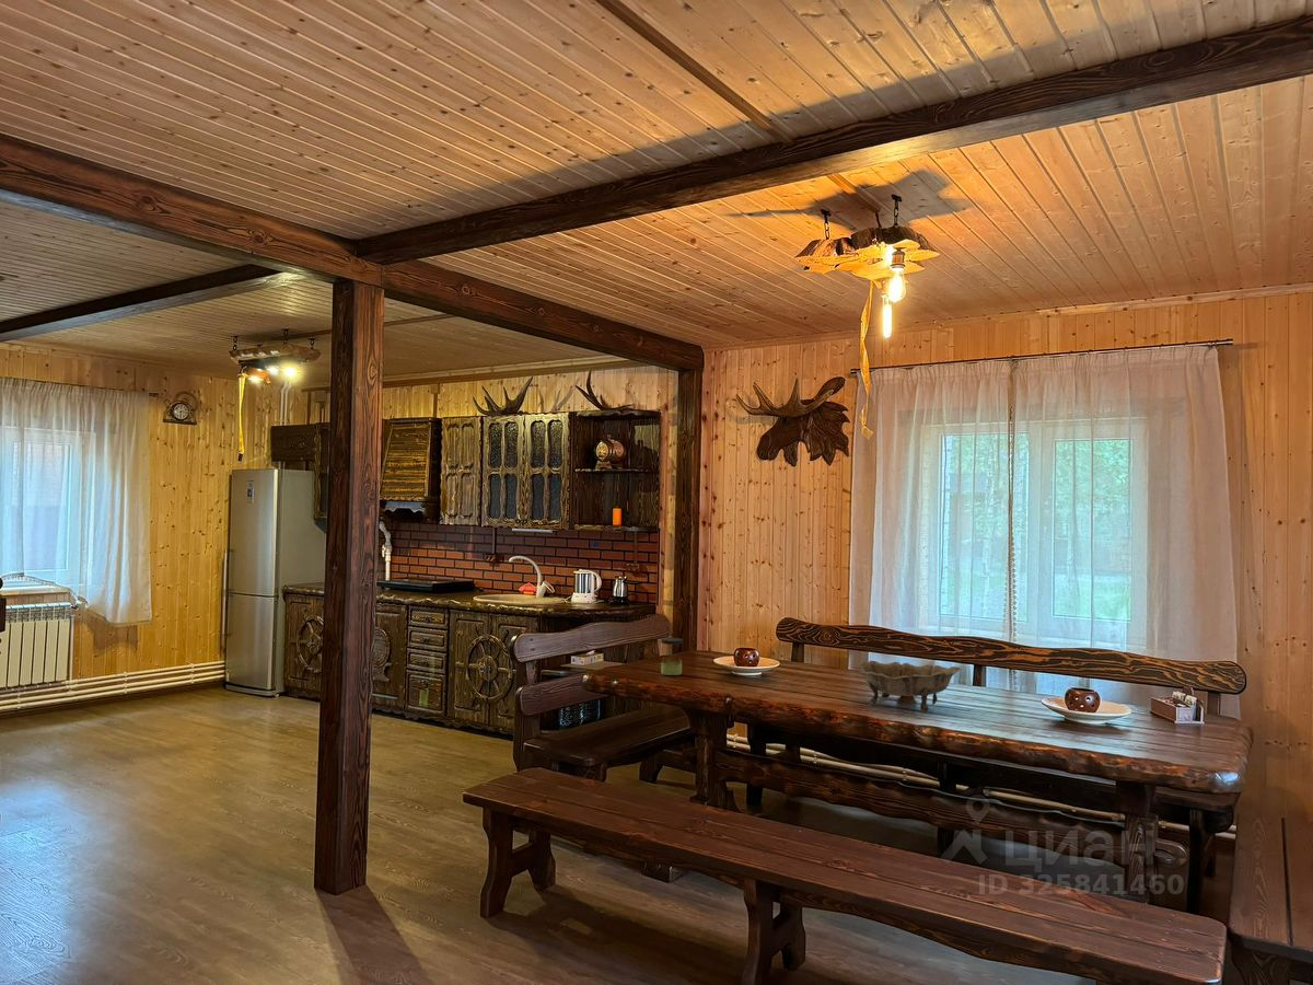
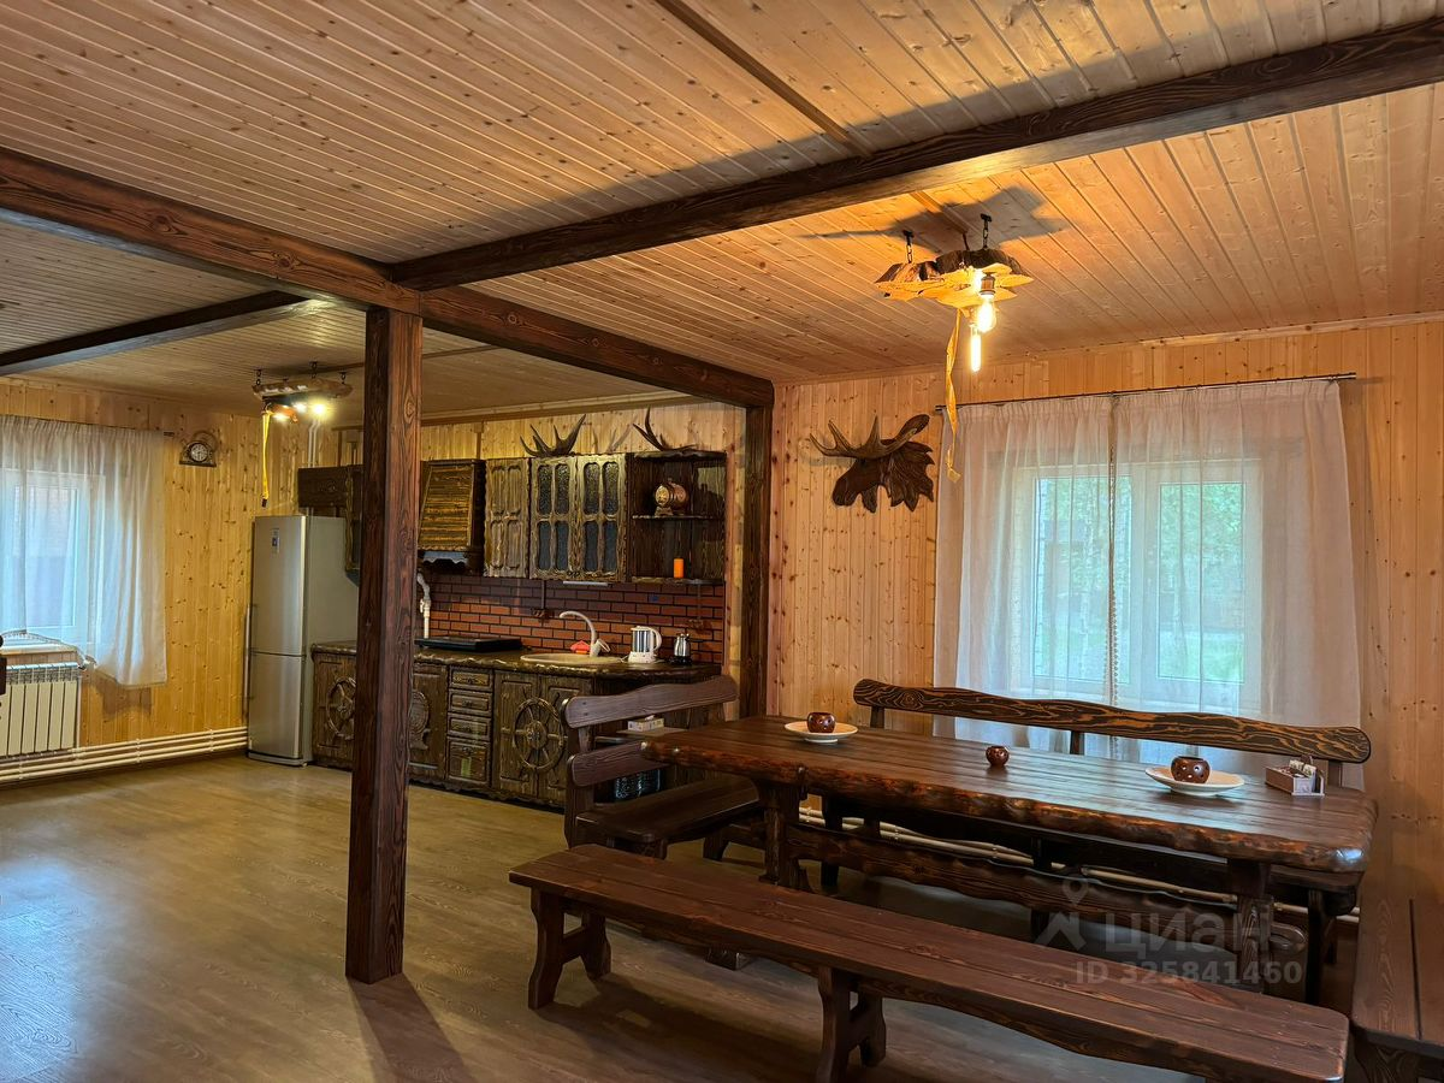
- jar (675, 660)
- decorative bowl (904, 684)
